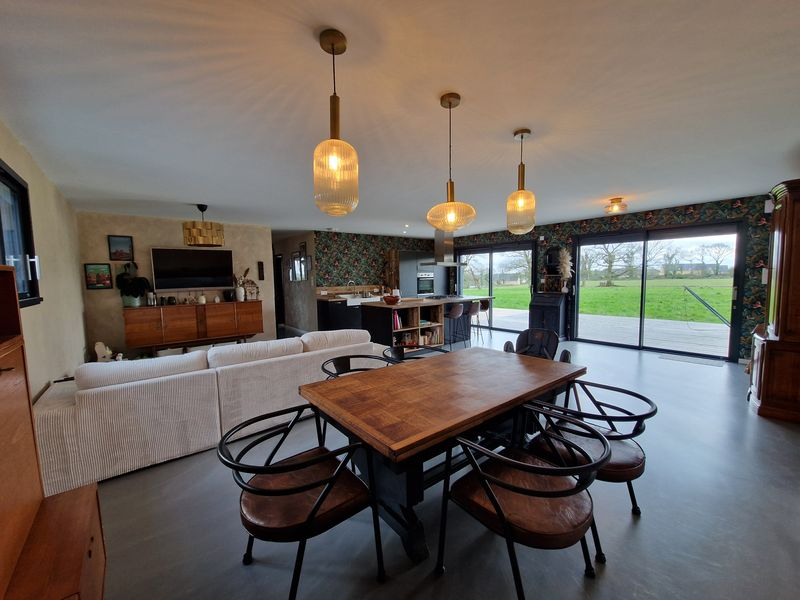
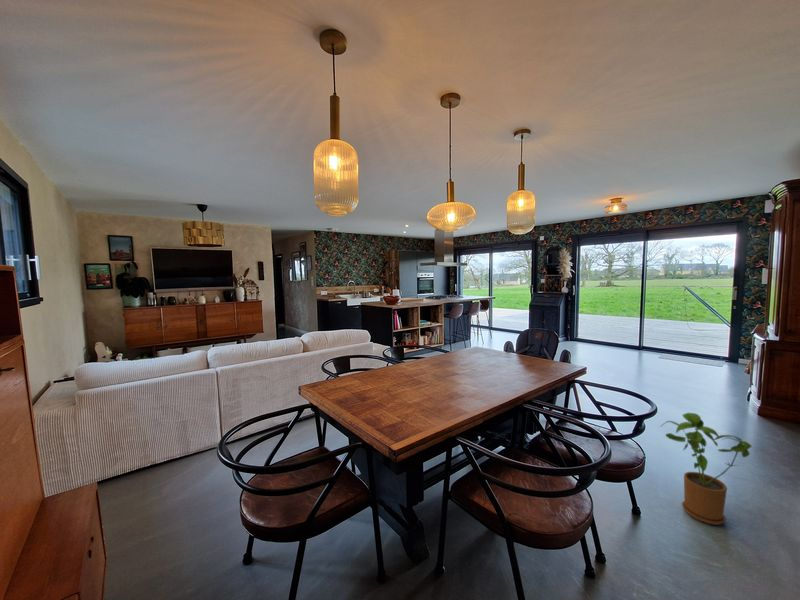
+ house plant (699, 463)
